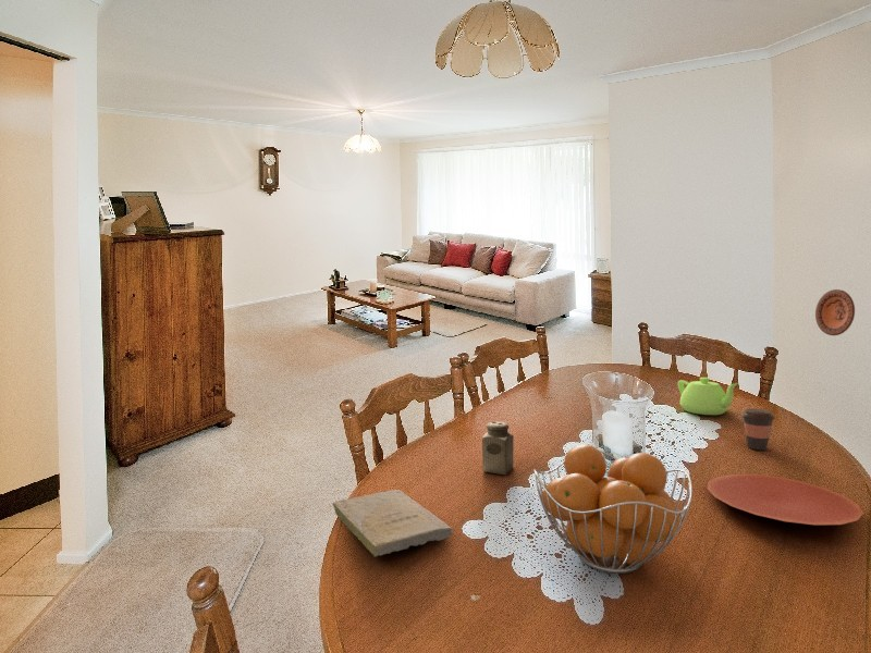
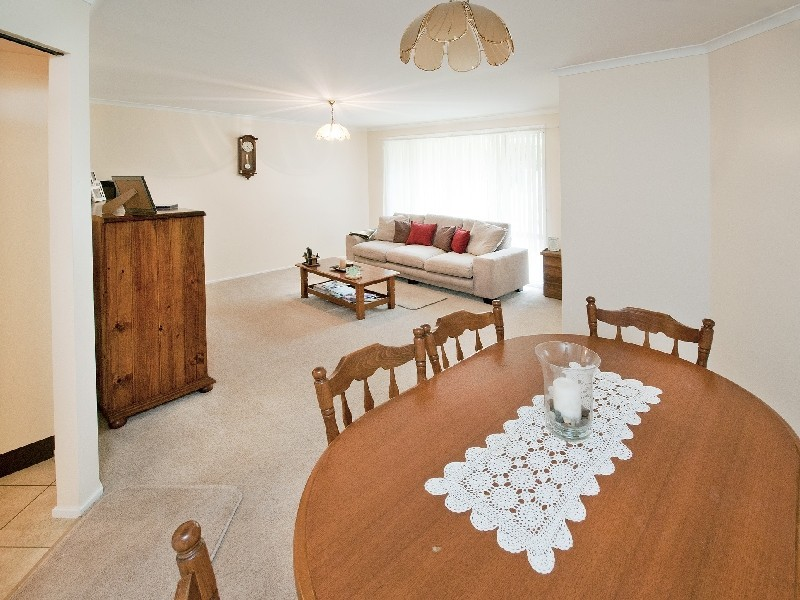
- teapot (706, 394)
- book (388, 518)
- salt shaker (498, 445)
- coffee cup (757, 429)
- plate (778, 501)
- decorative plate (835, 312)
- fruit basket (609, 504)
